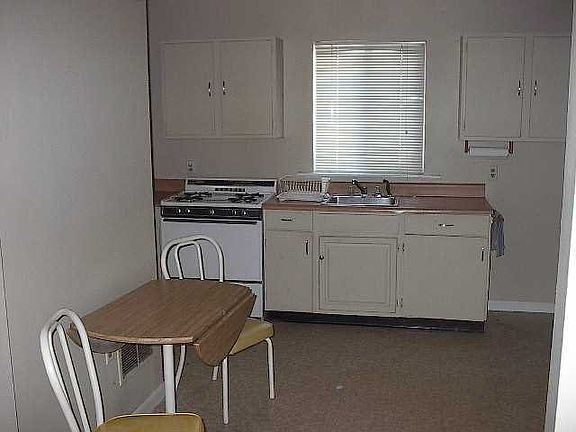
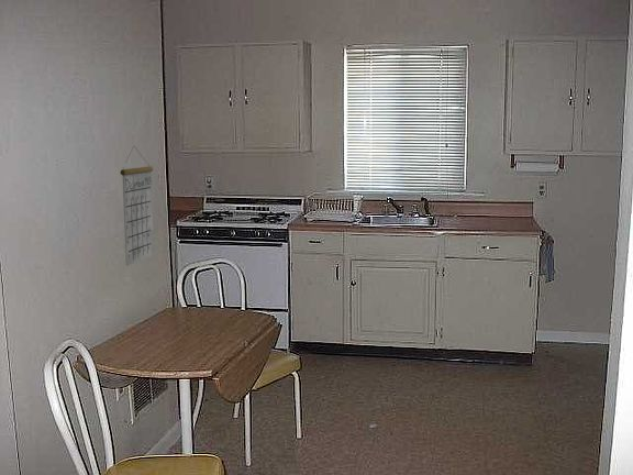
+ calendar (137, 203)
